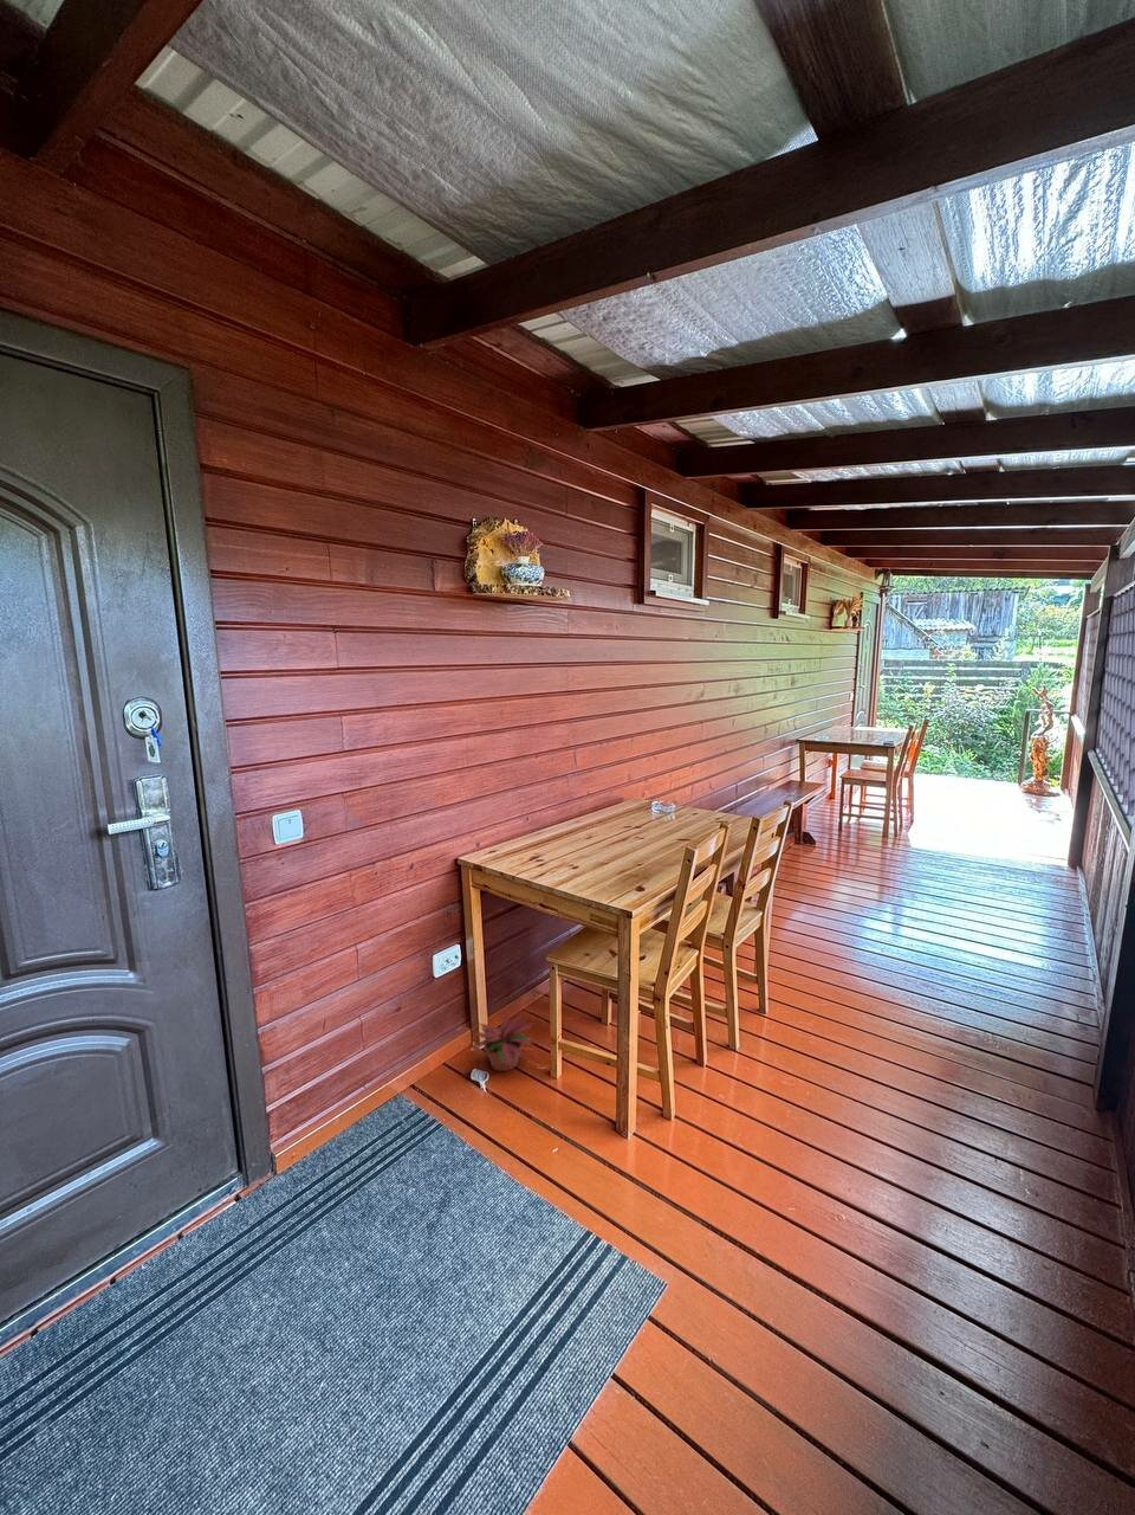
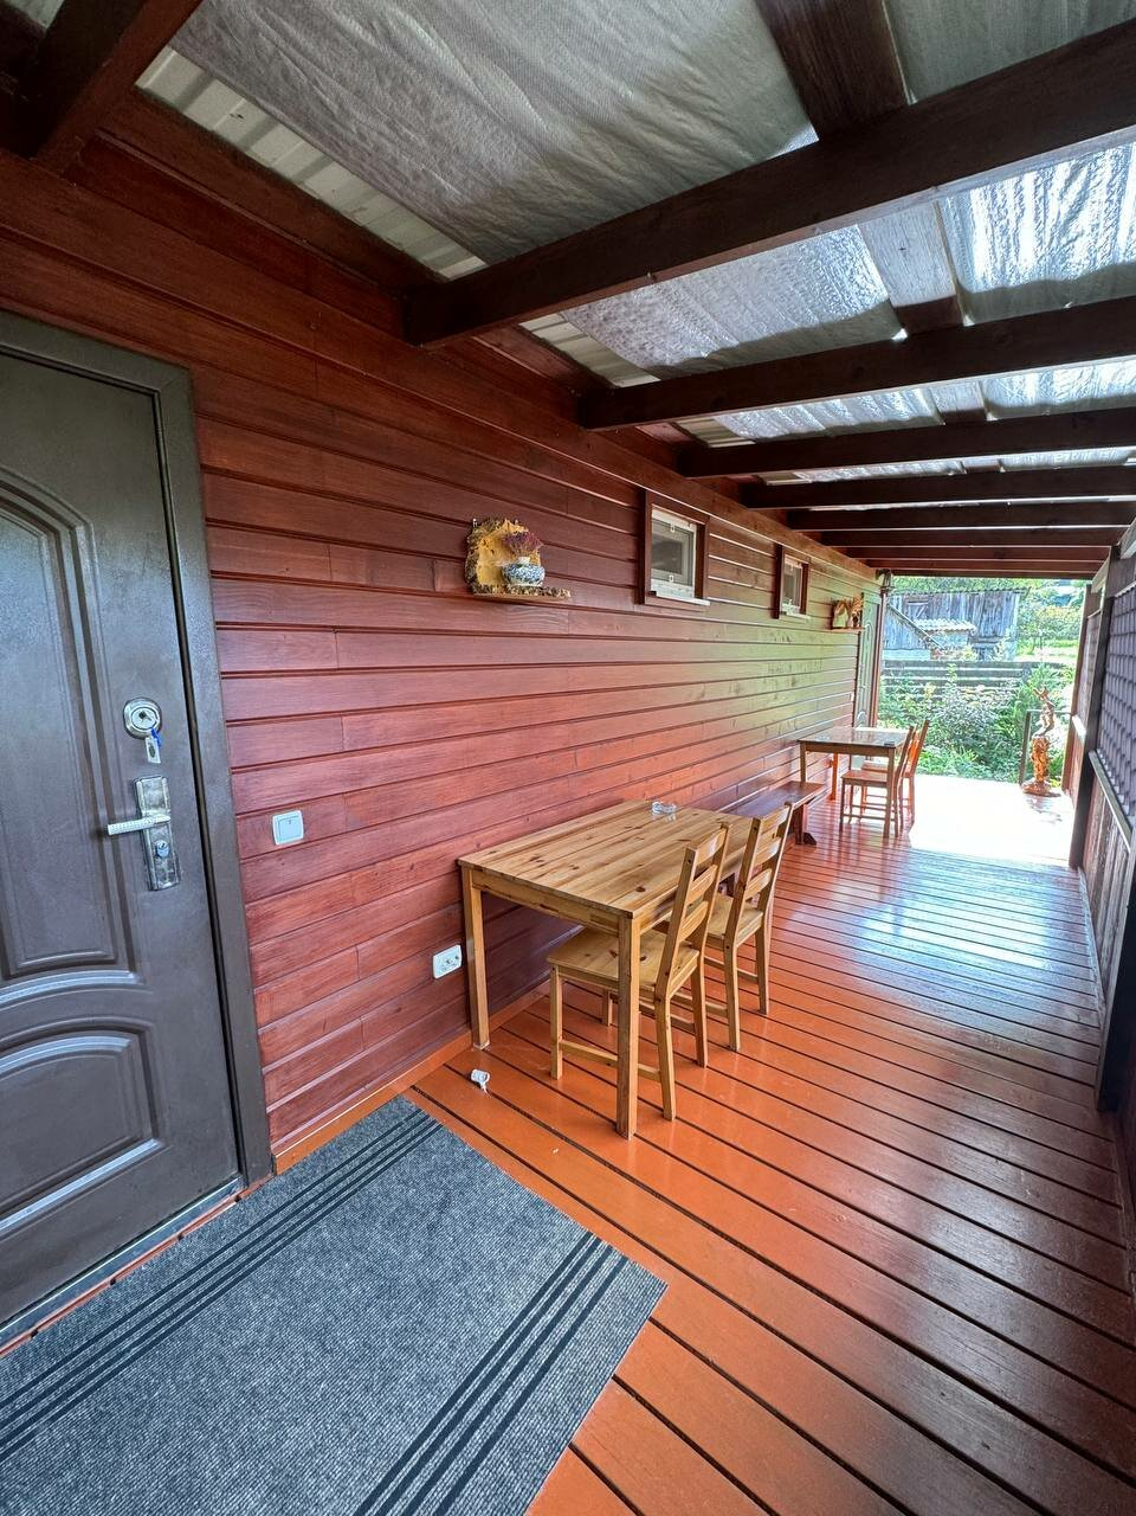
- potted plant (503, 1037)
